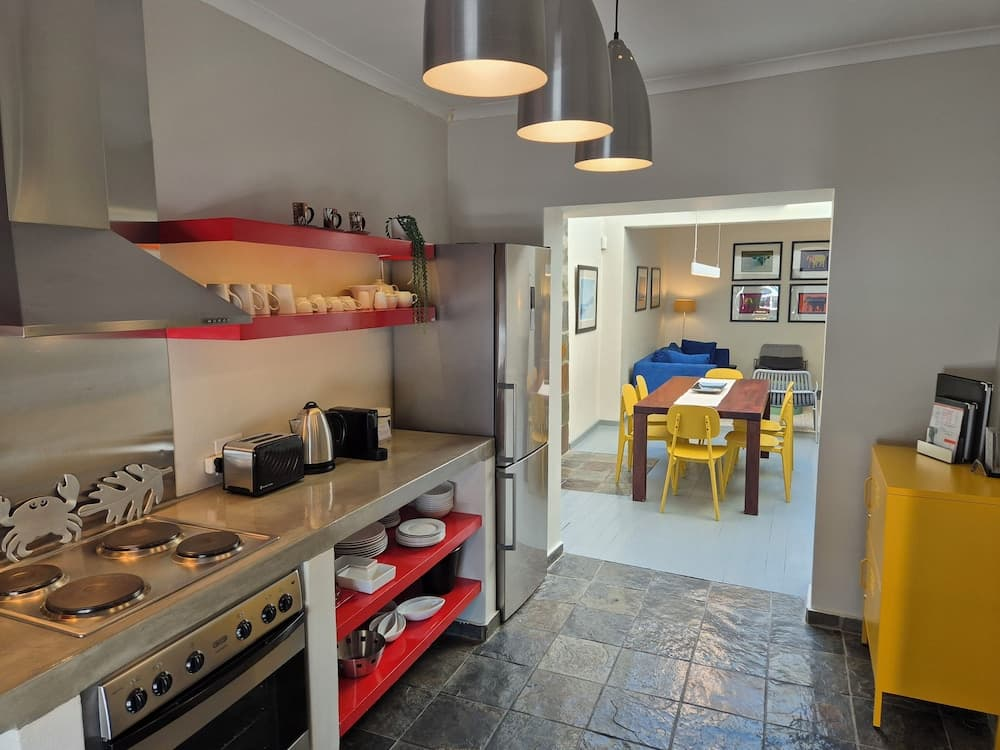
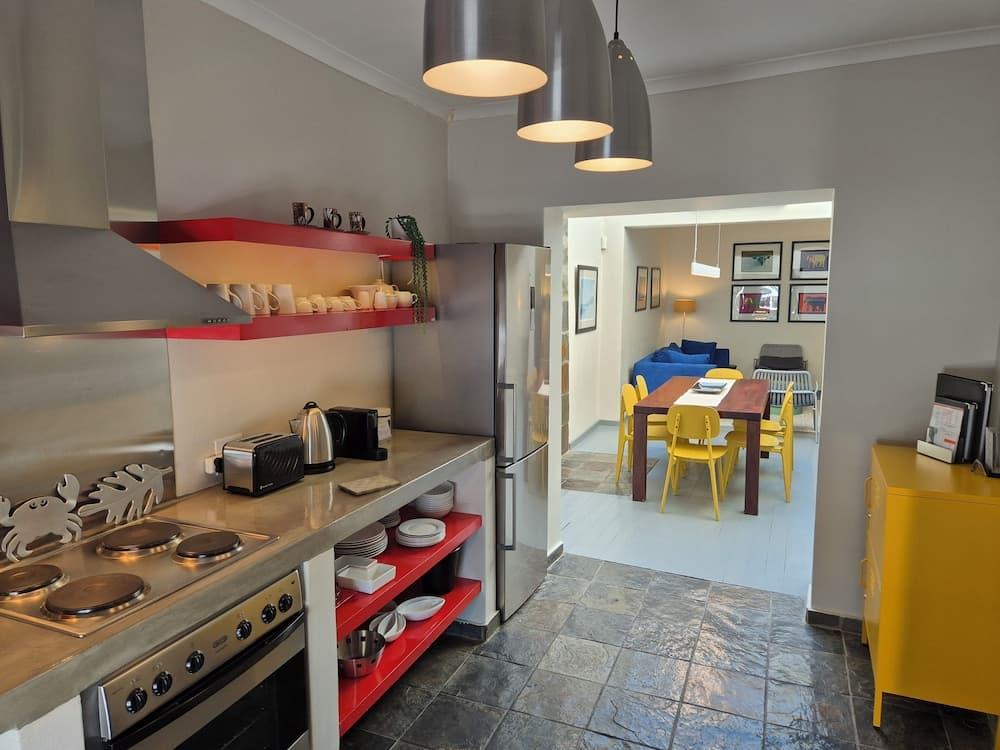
+ cutting board (369, 484)
